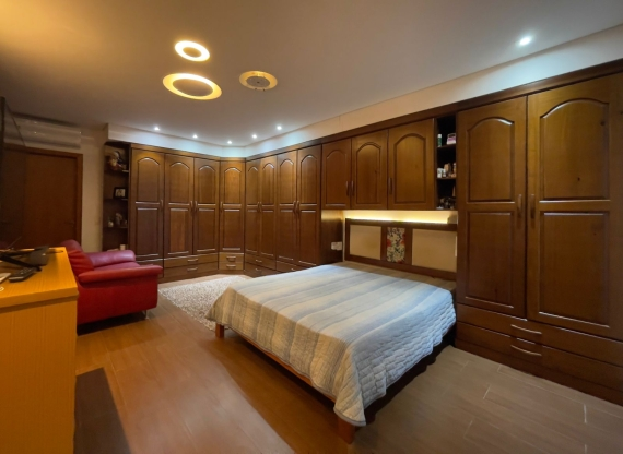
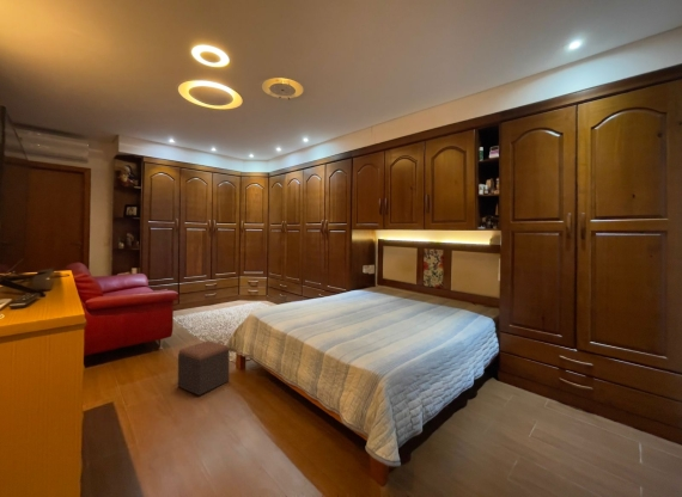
+ footstool (203, 364)
